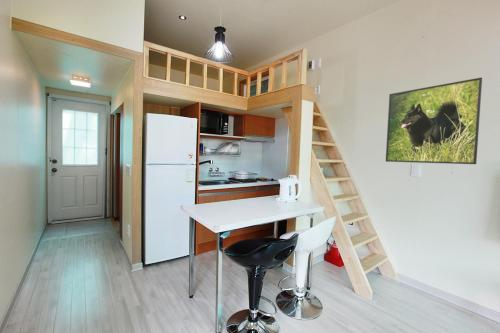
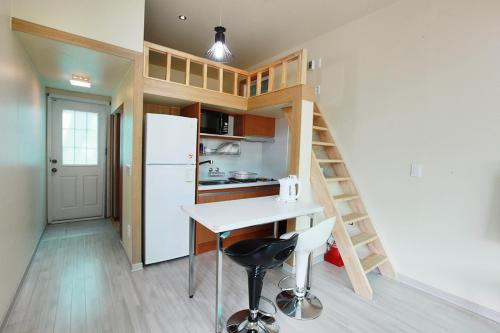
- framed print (427, 125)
